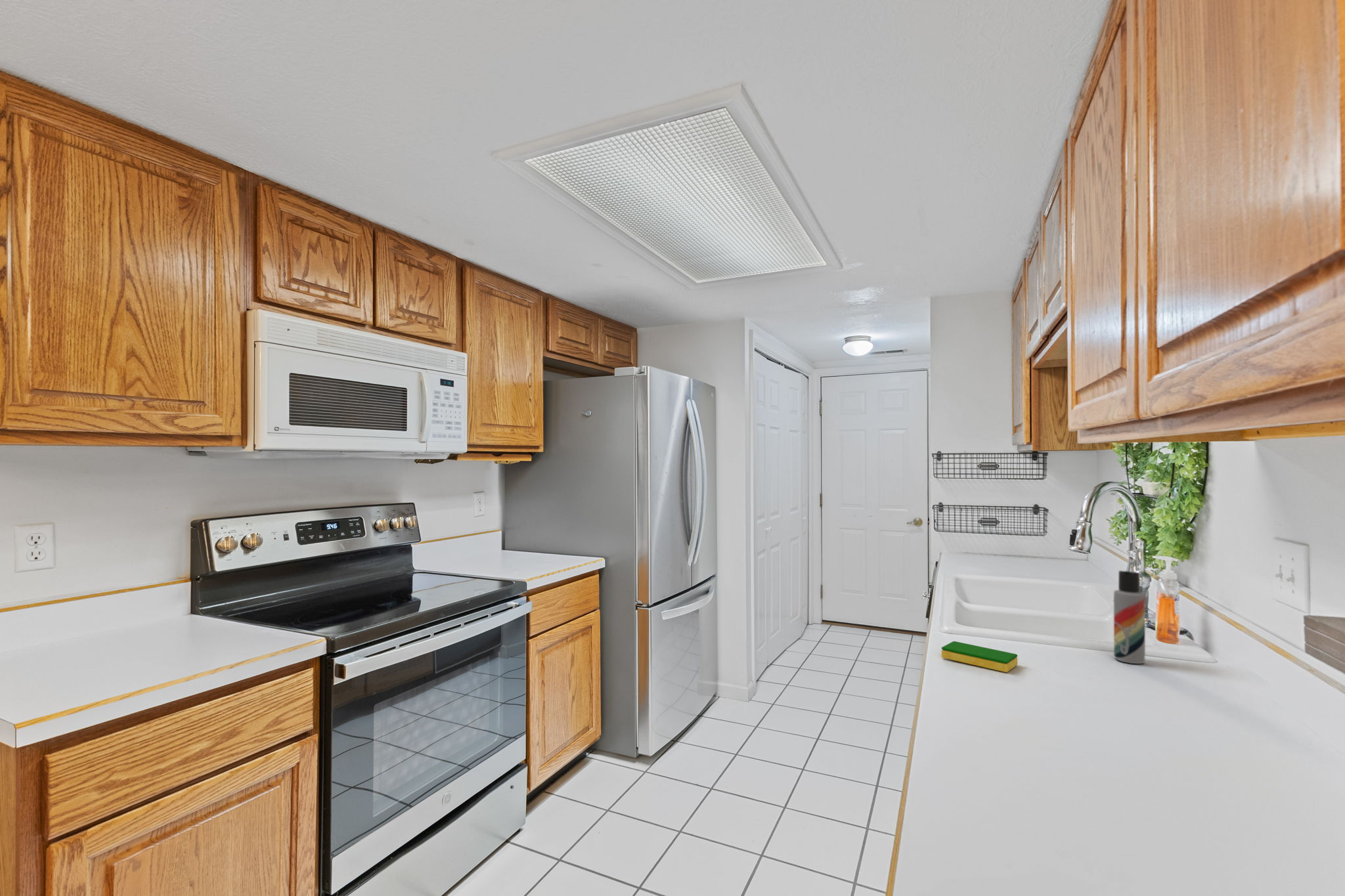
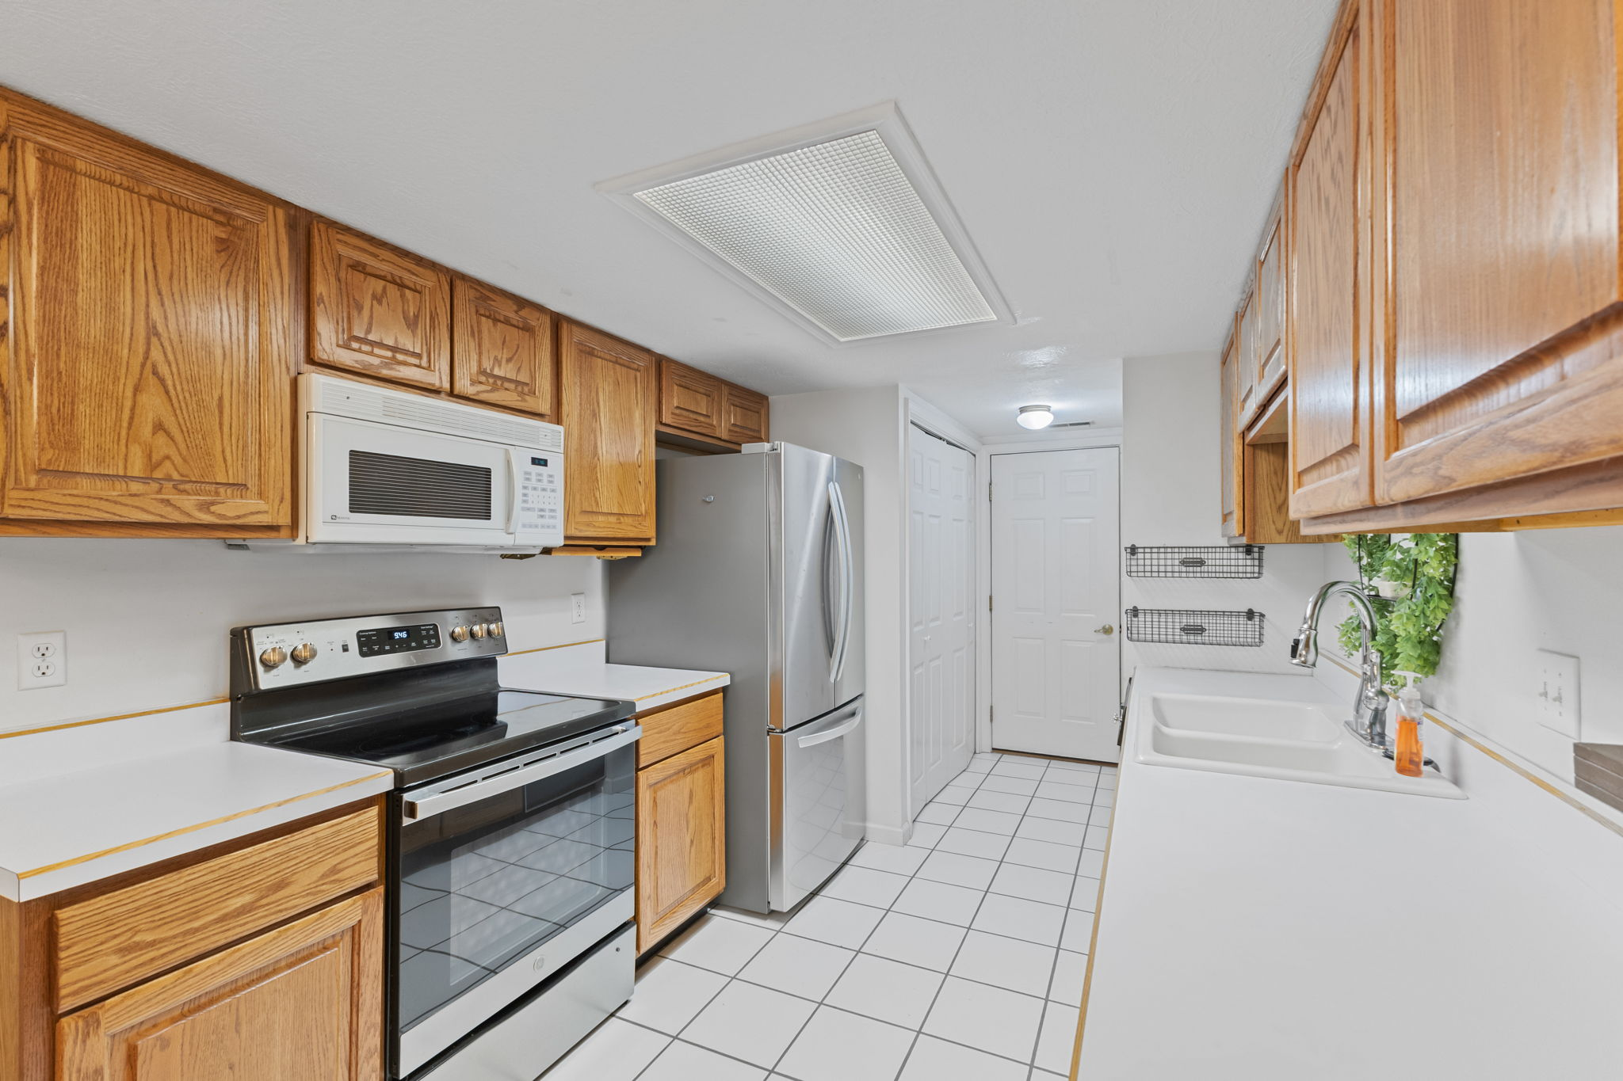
- lotion bottle (1129, 615)
- dish sponge (979, 656)
